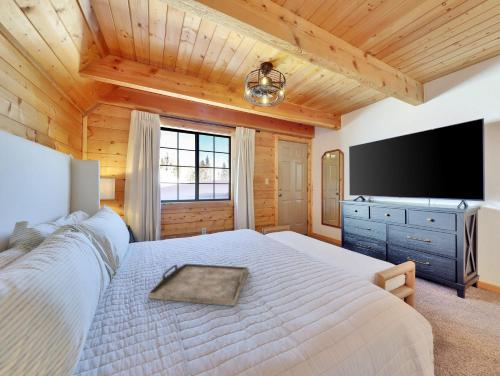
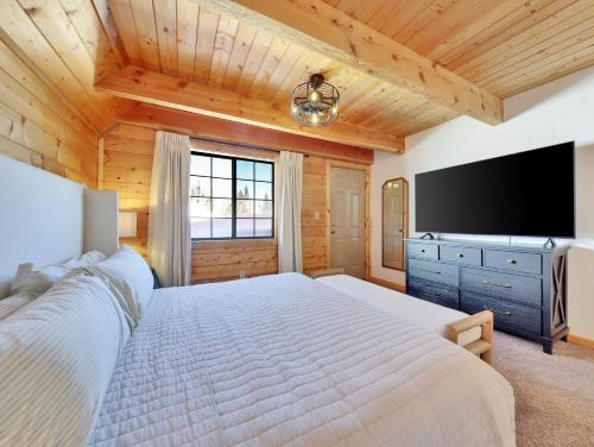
- serving tray (205, 276)
